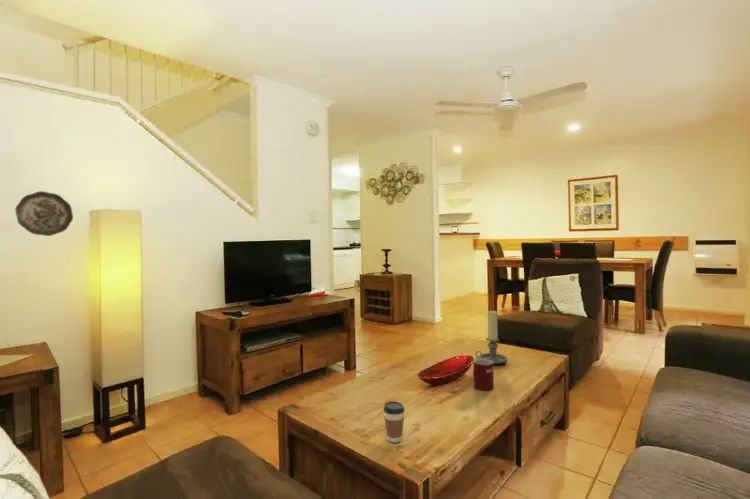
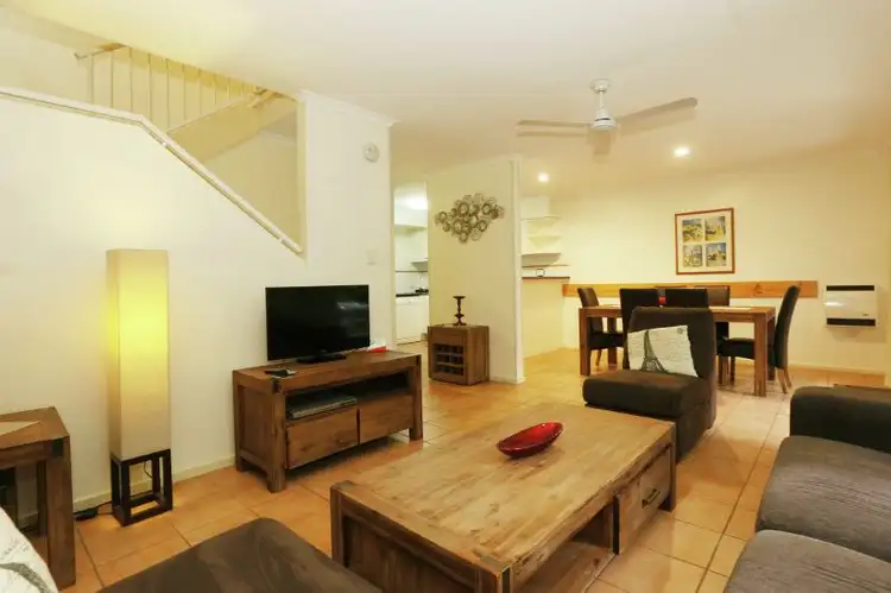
- candle holder (490, 335)
- decorative plate (45, 213)
- mug (481, 375)
- coffee cup (394, 422)
